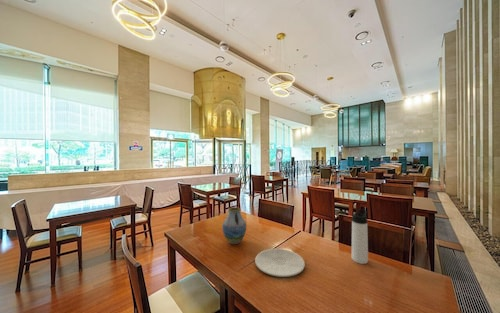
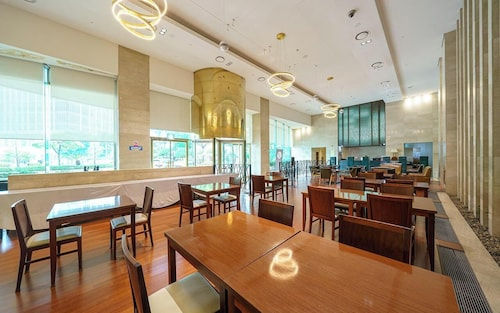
- plate (279, 261)
- thermos bottle (360, 235)
- vase (234, 225)
